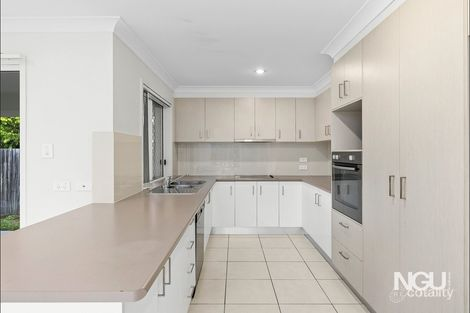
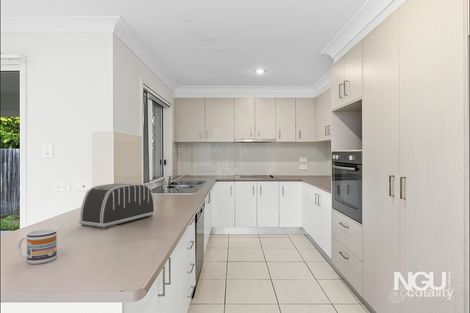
+ mug (39, 245)
+ toaster (121, 201)
